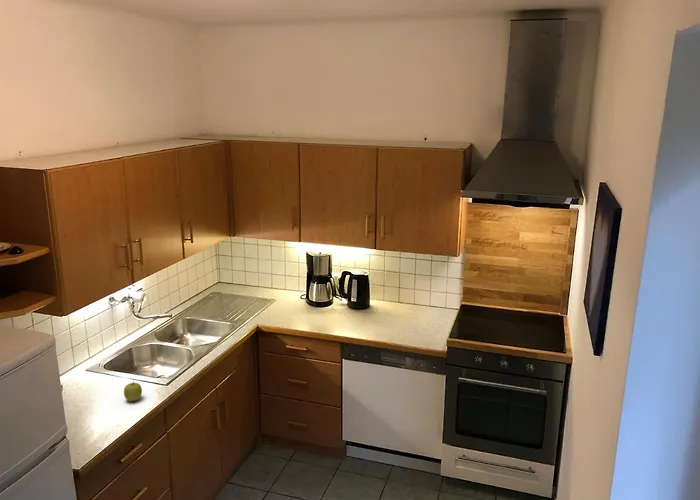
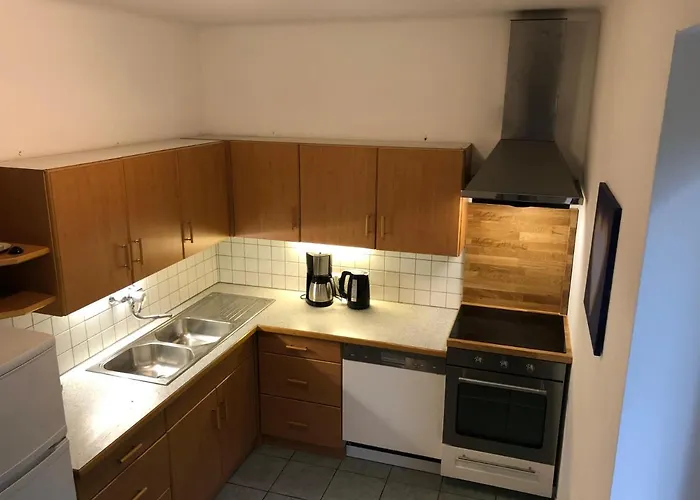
- fruit (132, 391)
